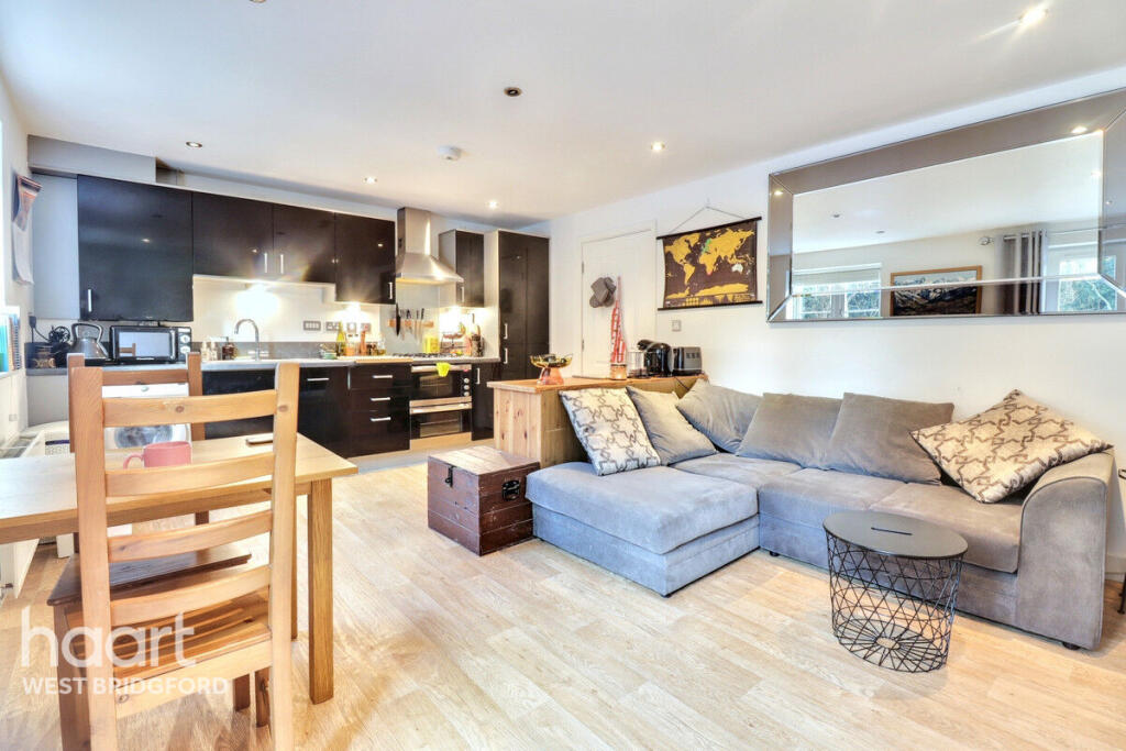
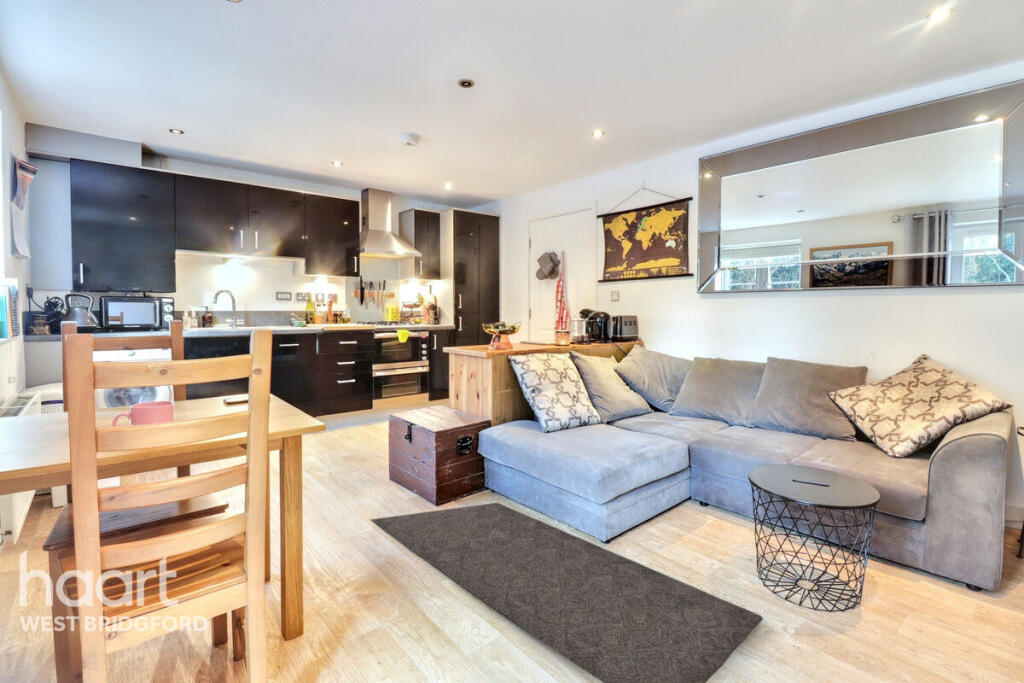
+ rug (492, 541)
